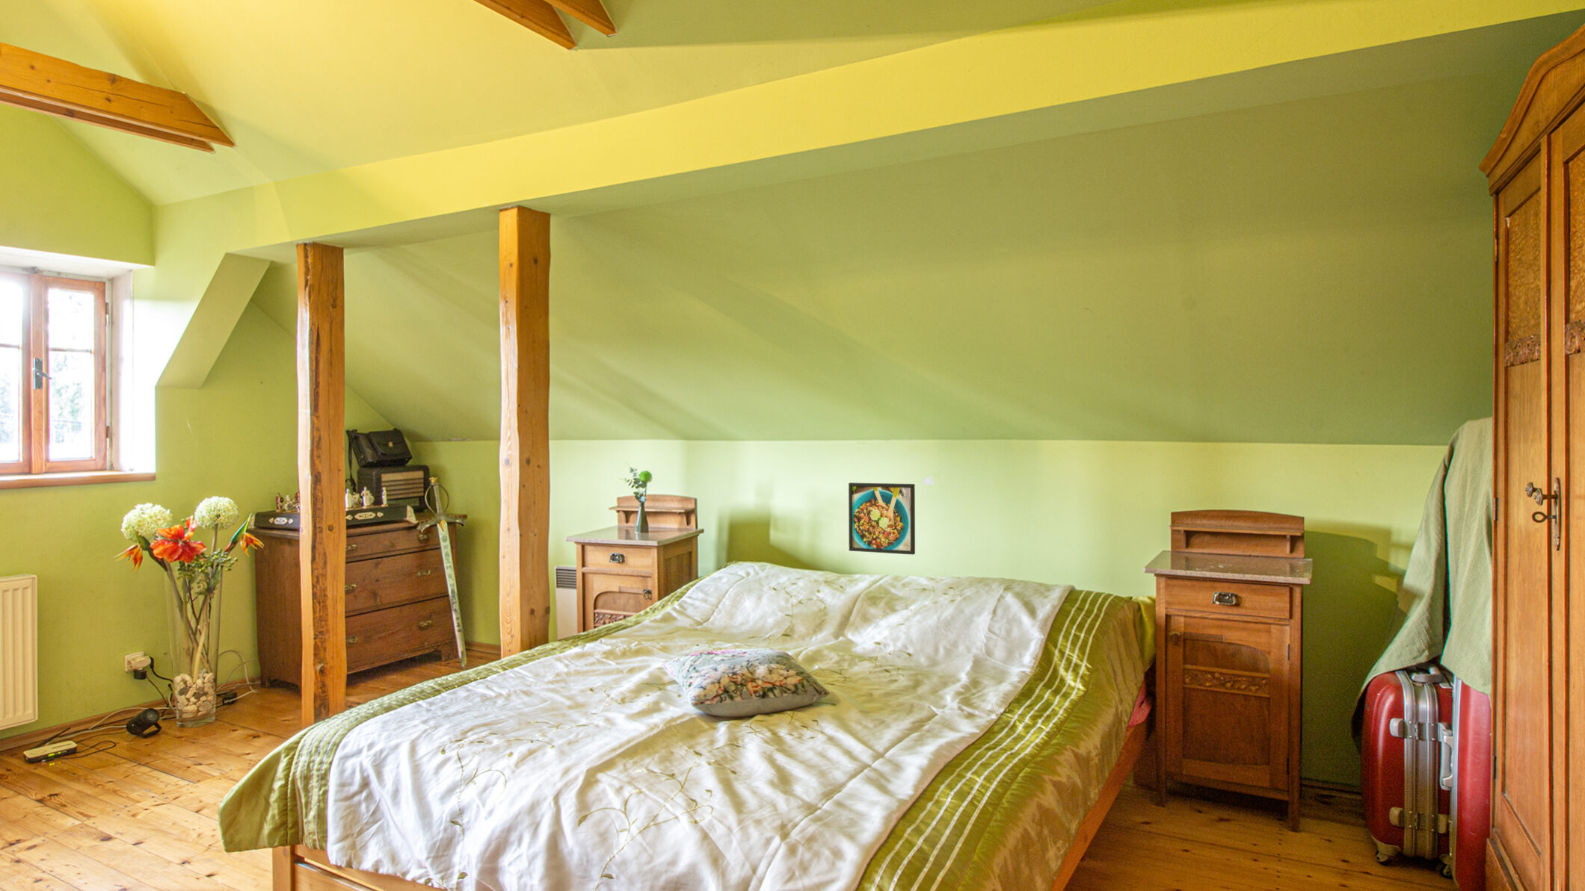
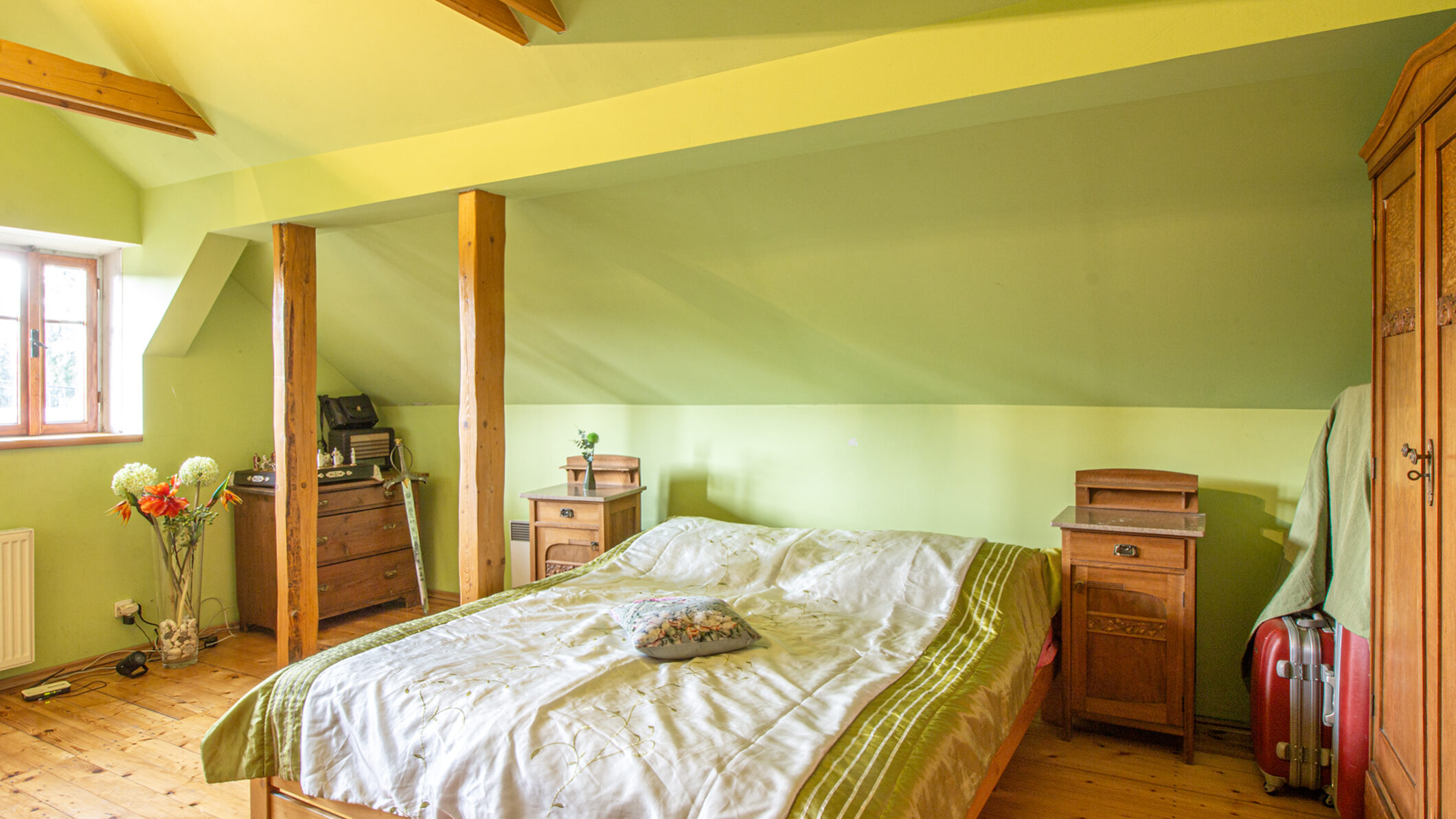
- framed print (881, 518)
